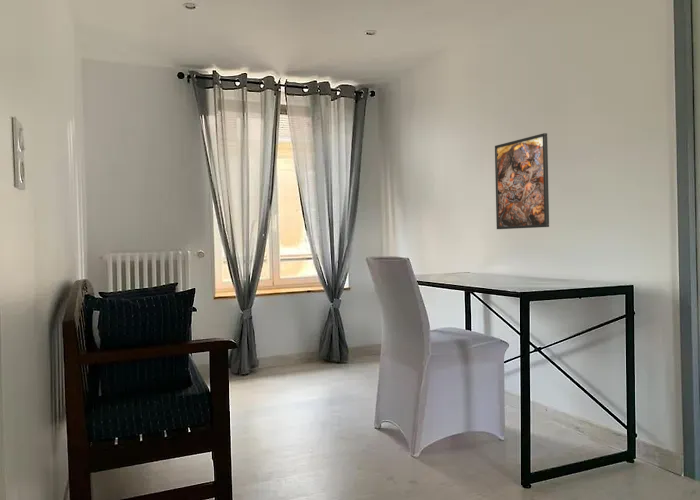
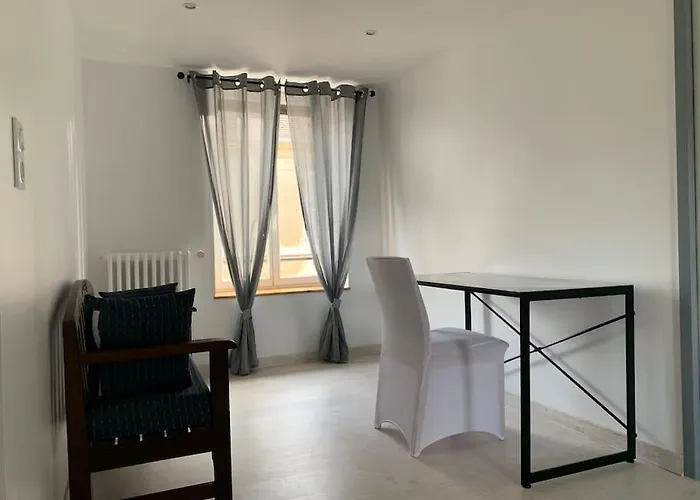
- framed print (520, 184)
